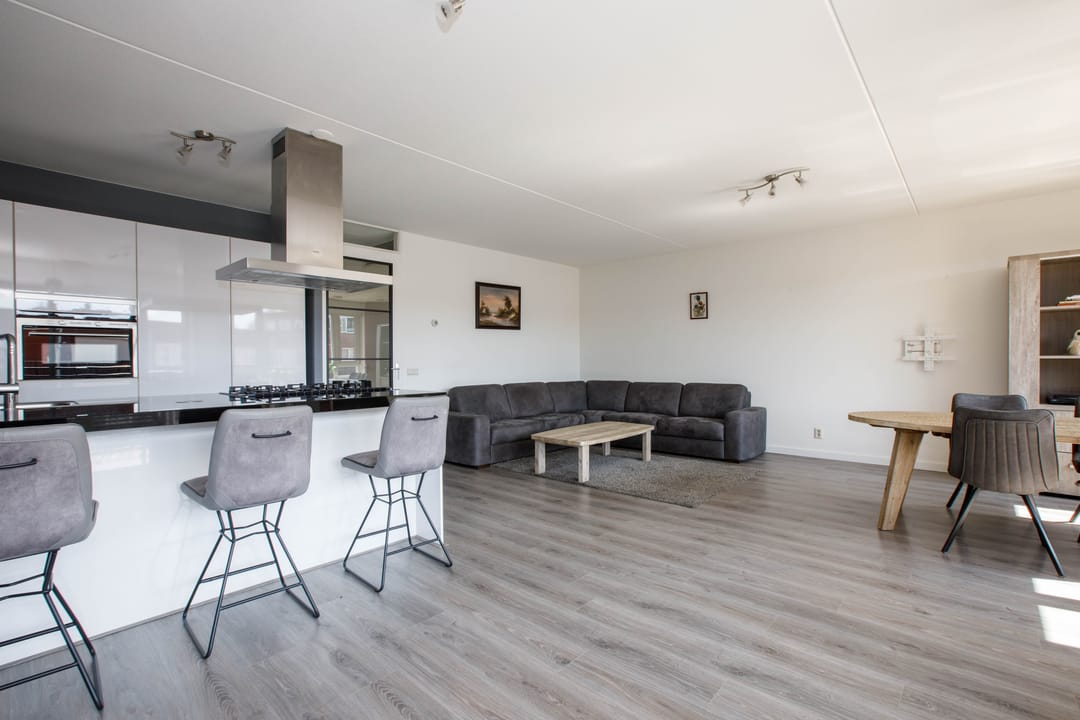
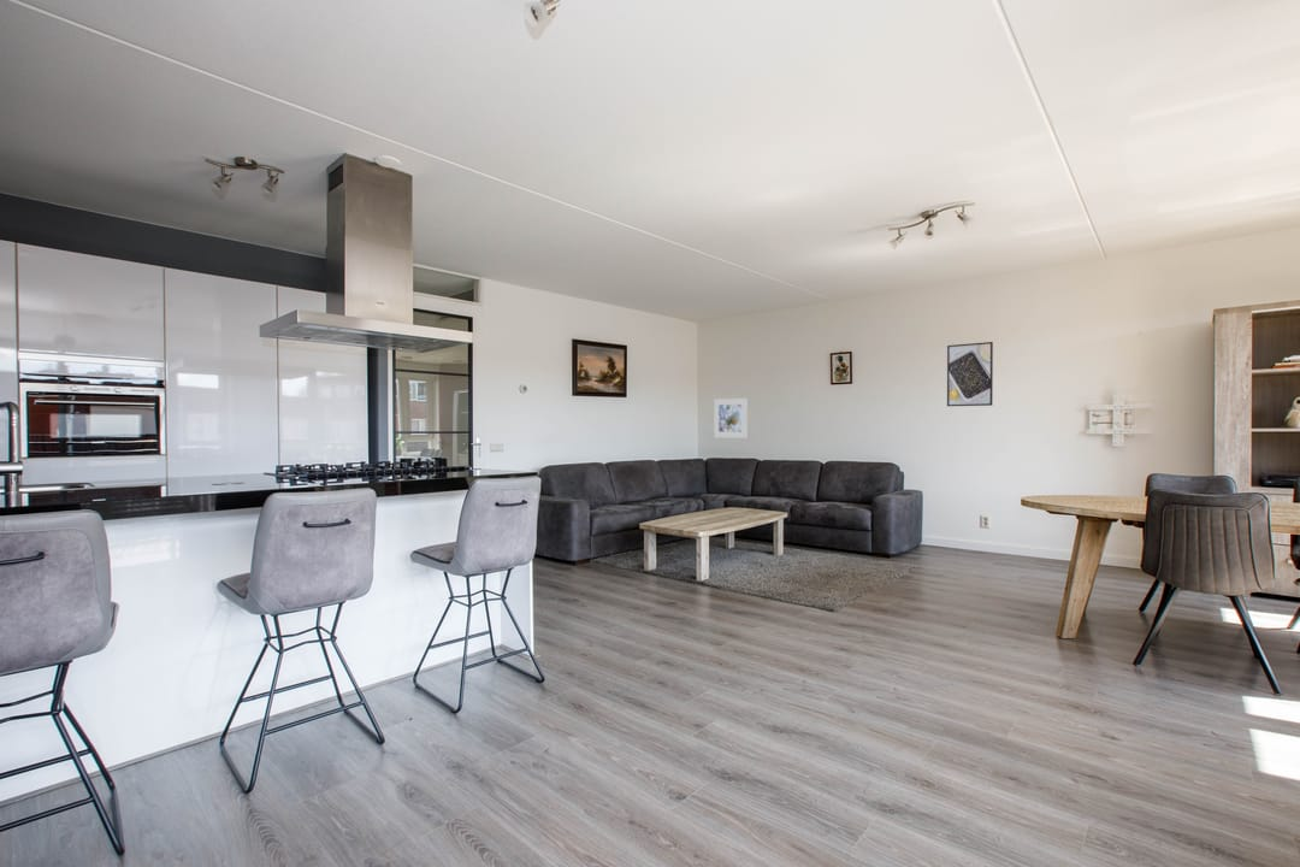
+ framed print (969, 374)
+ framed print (729, 418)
